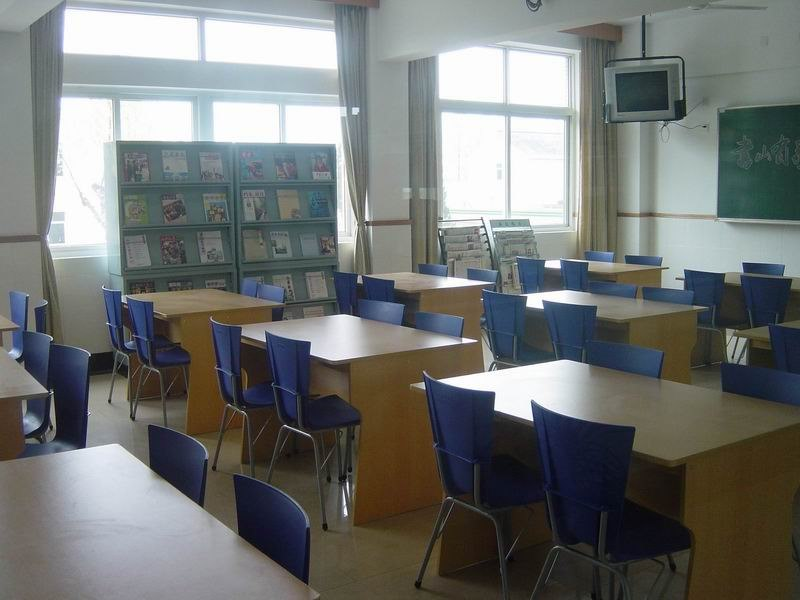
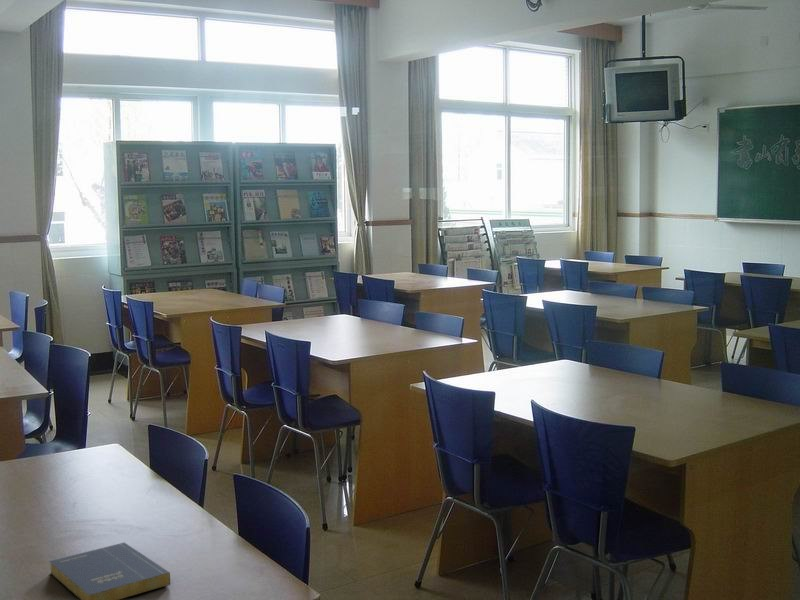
+ book (107, 571)
